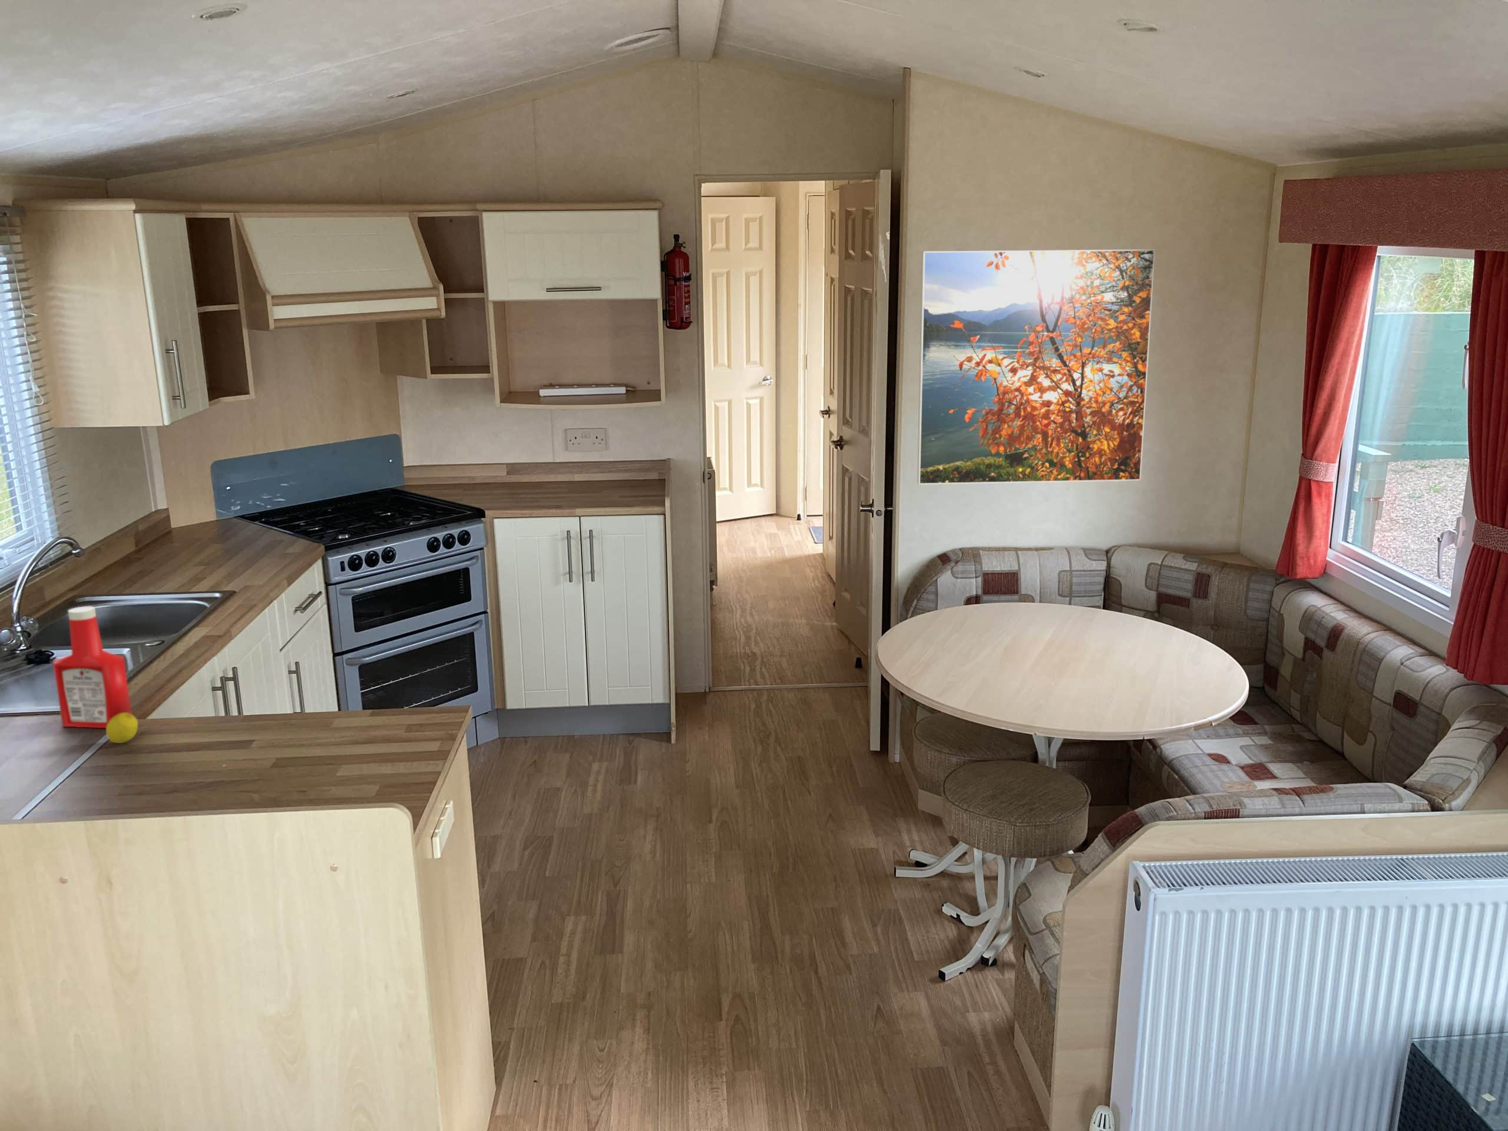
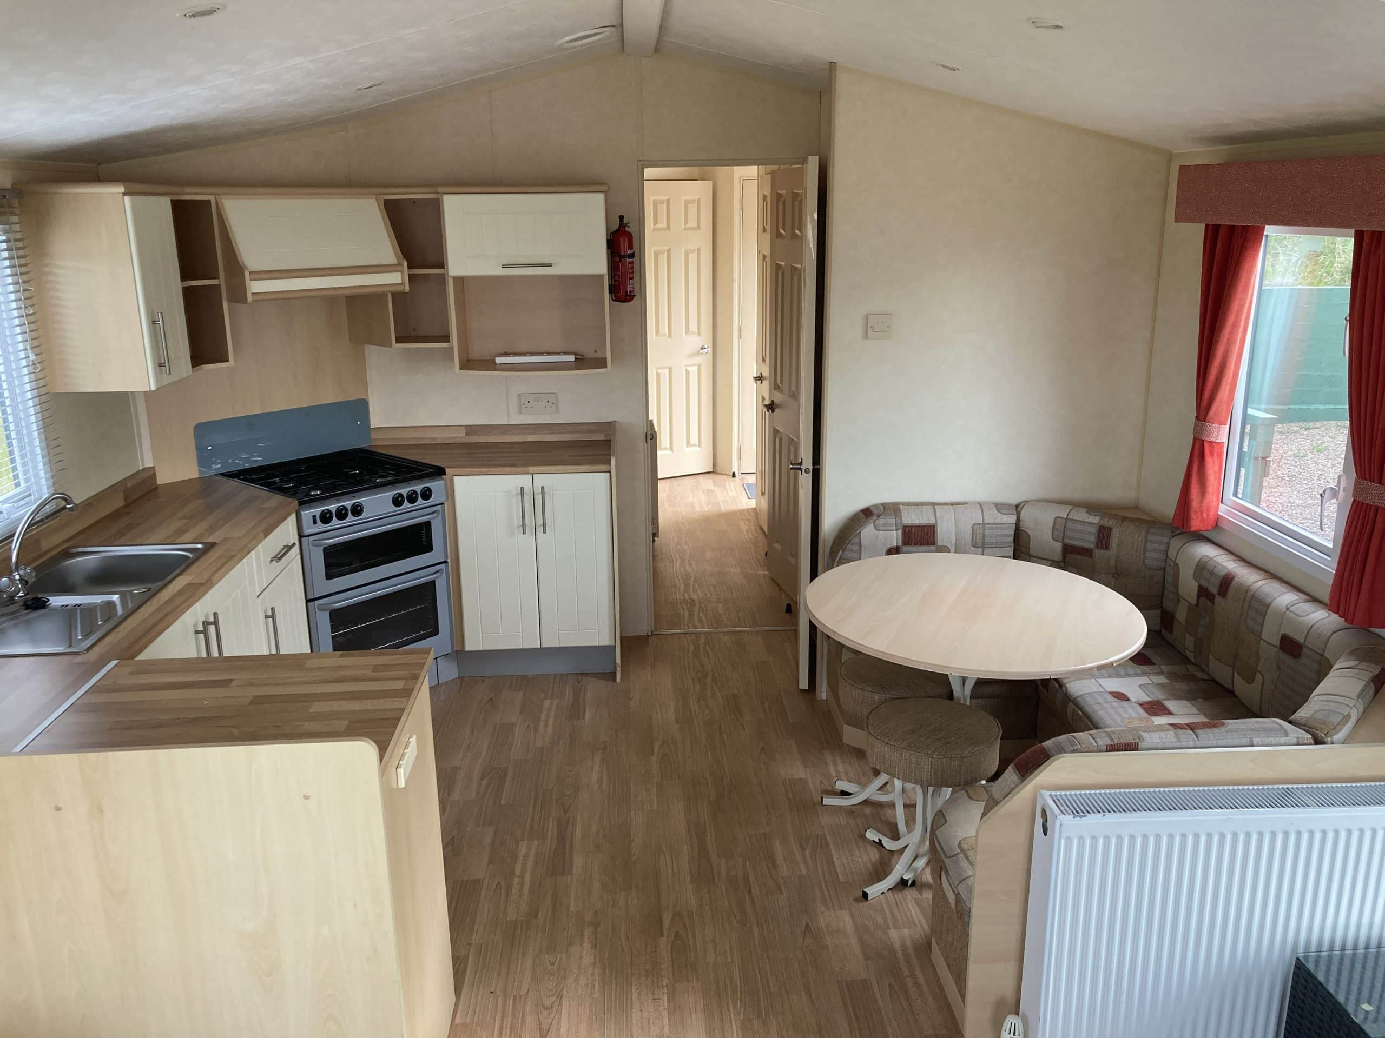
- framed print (1034, 368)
- fruit (122, 727)
- soap bottle (89, 666)
